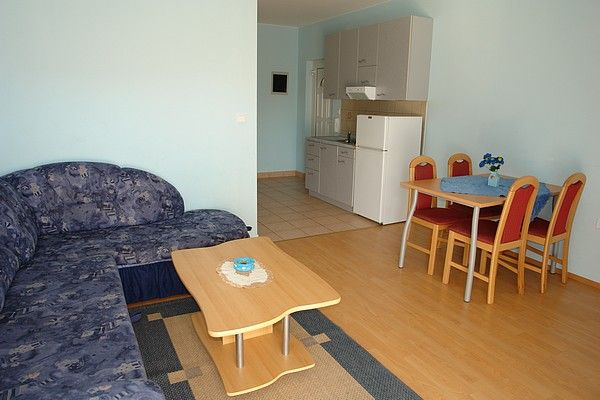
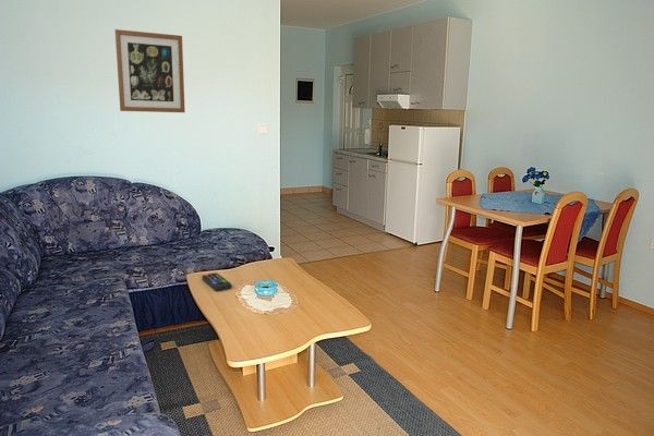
+ wall art (150, 72)
+ remote control (216, 281)
